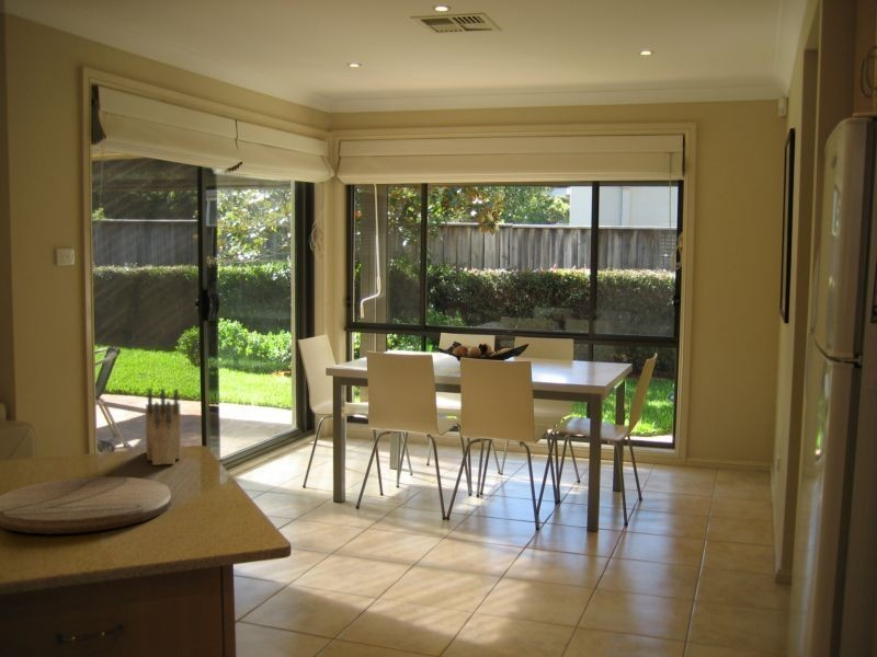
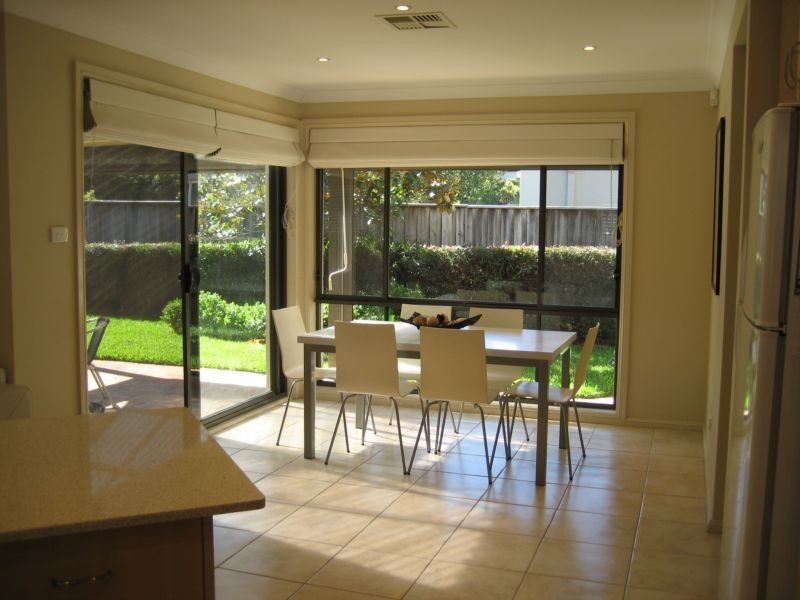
- cutting board (83, 503)
- knife block (163, 420)
